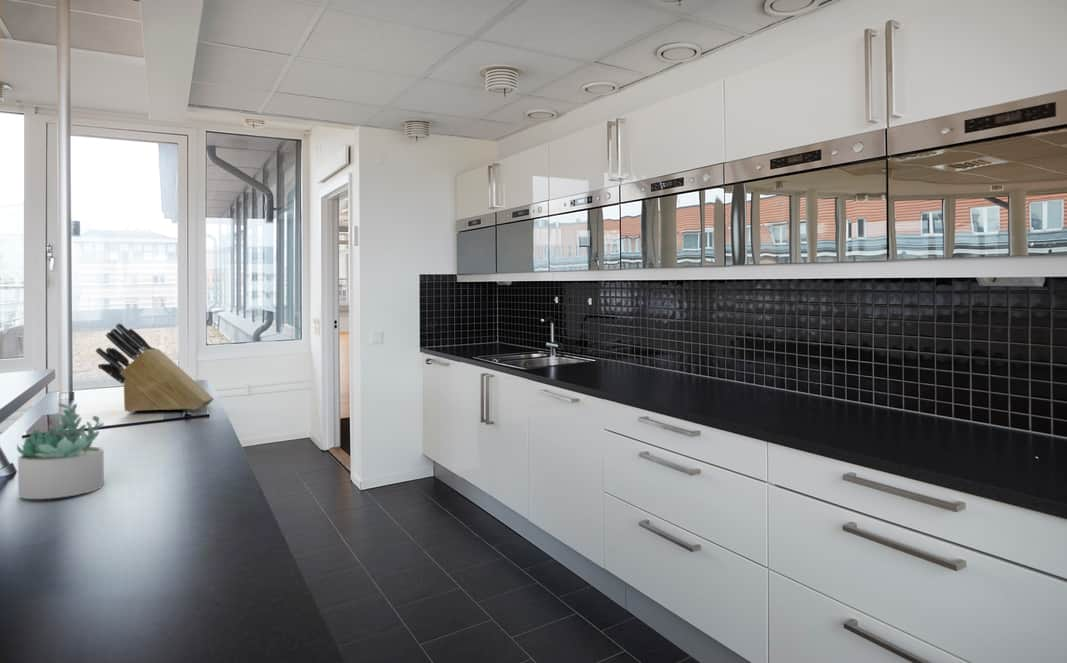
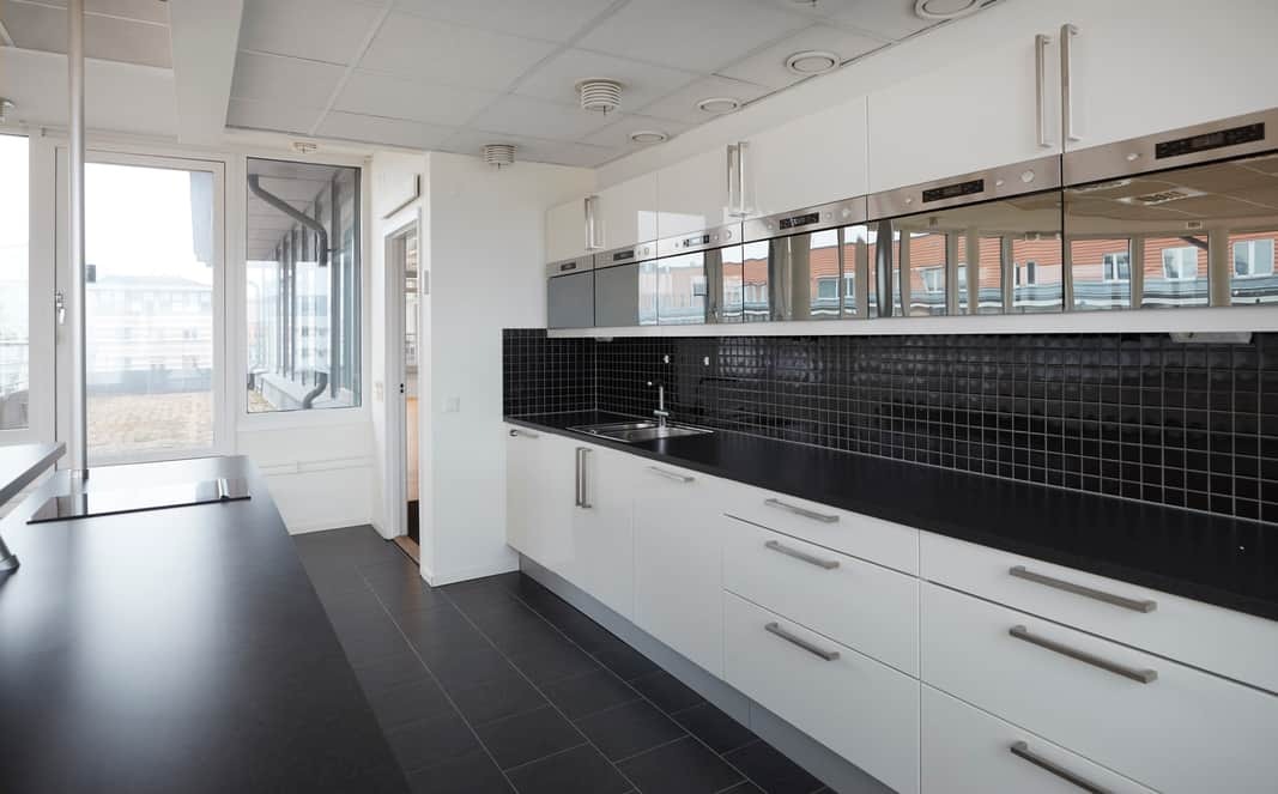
- knife block (156, 366)
- succulent plant (61, 446)
